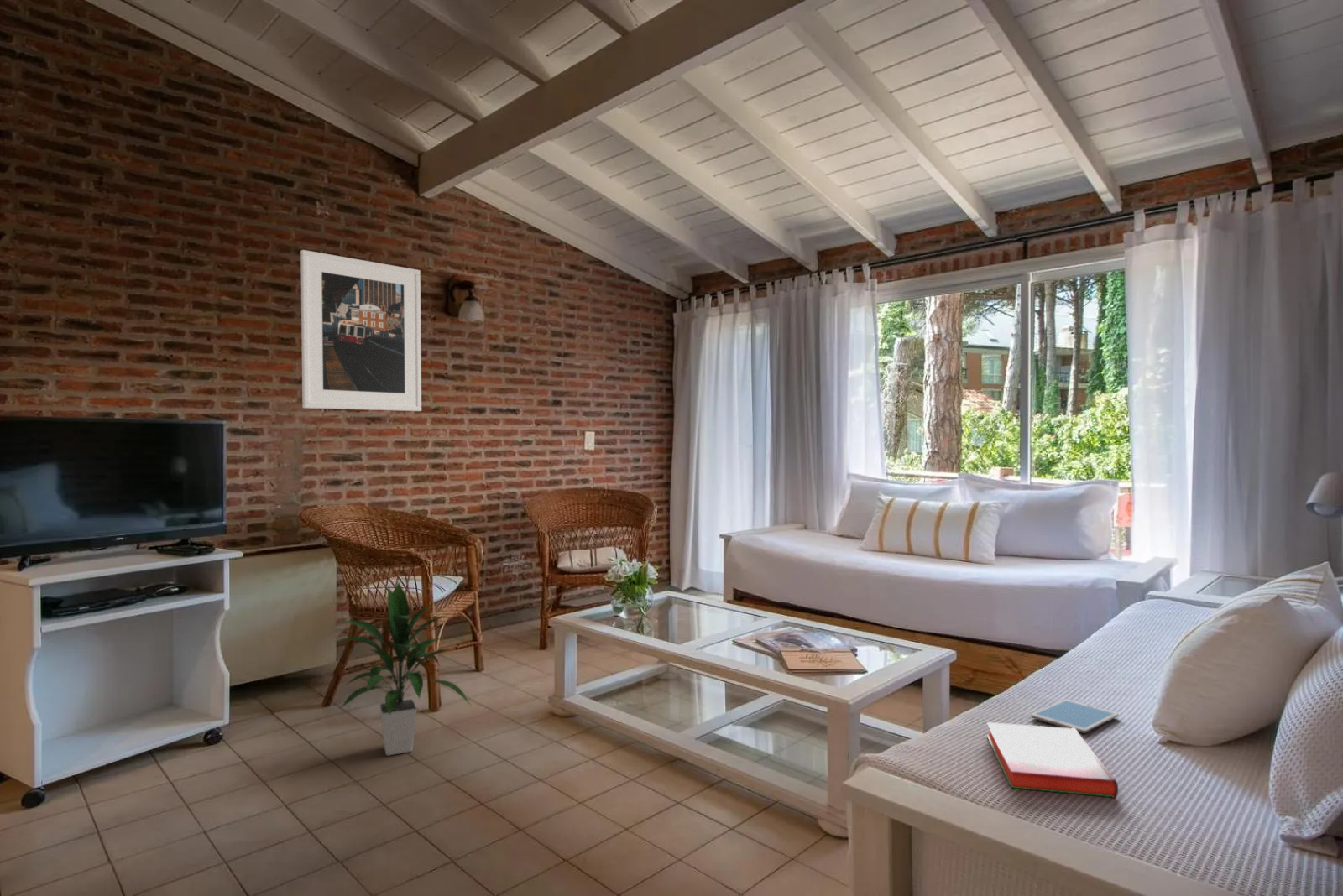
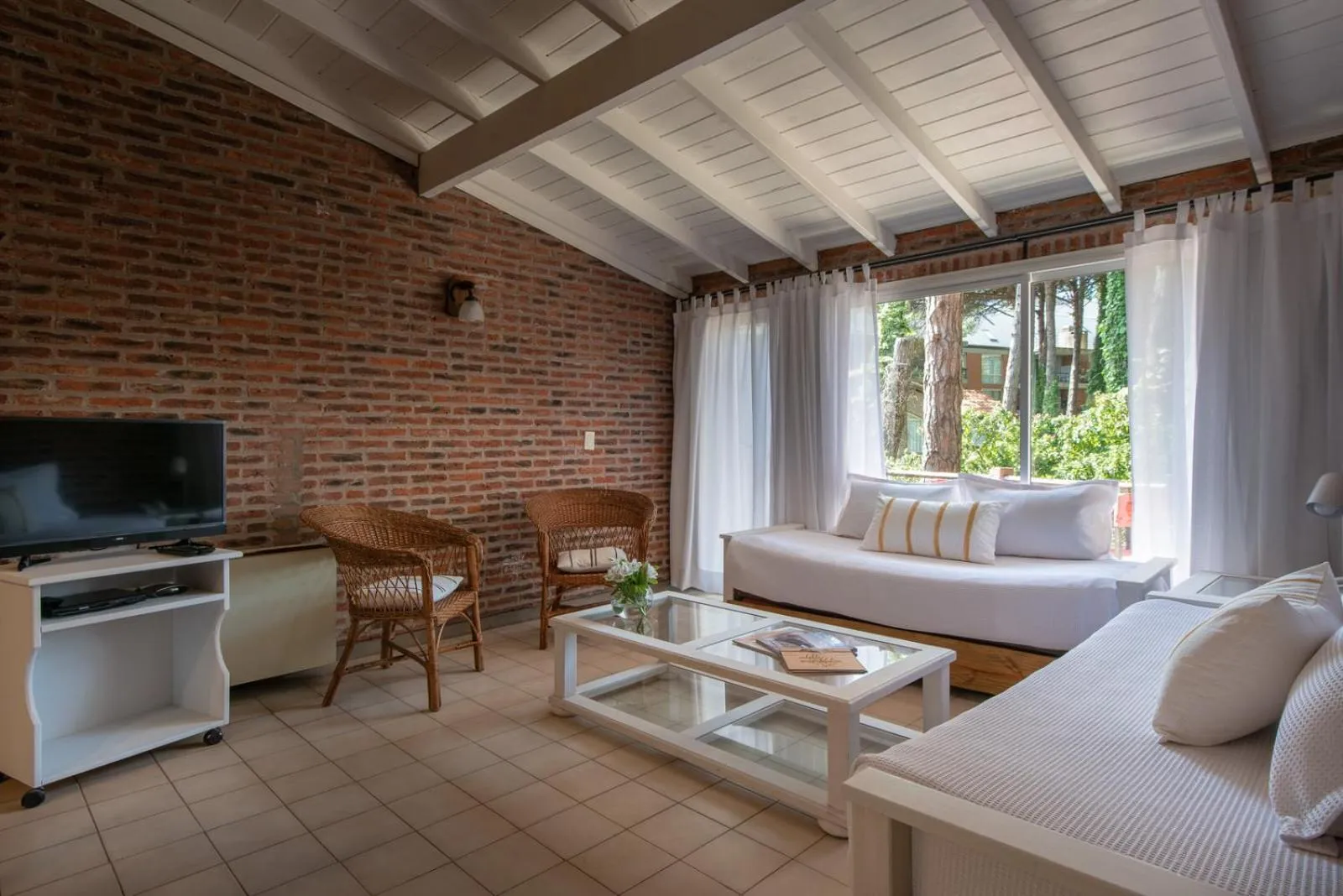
- hardback book (1046, 756)
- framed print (364, 335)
- indoor plant (401, 668)
- tablet (1074, 716)
